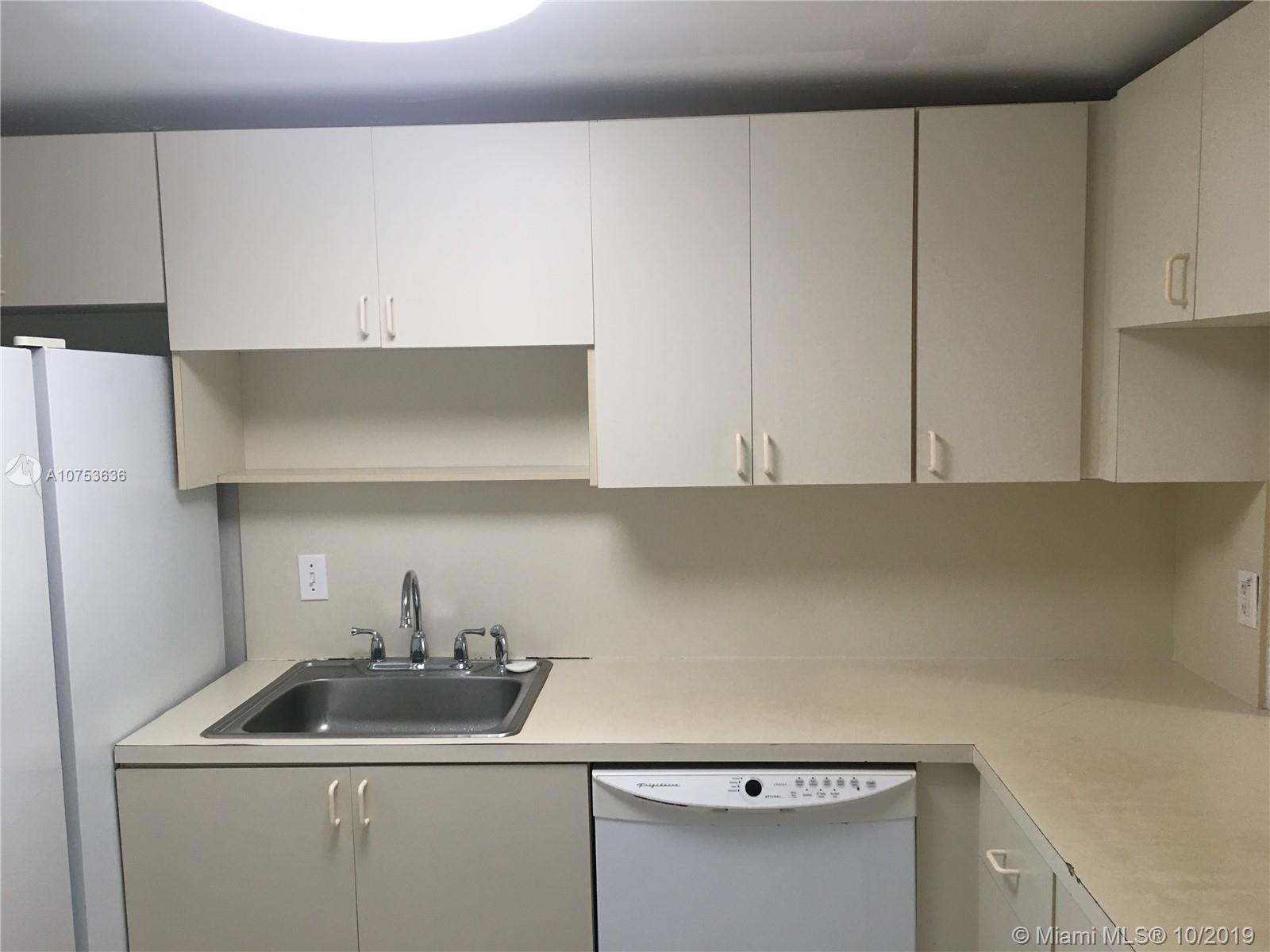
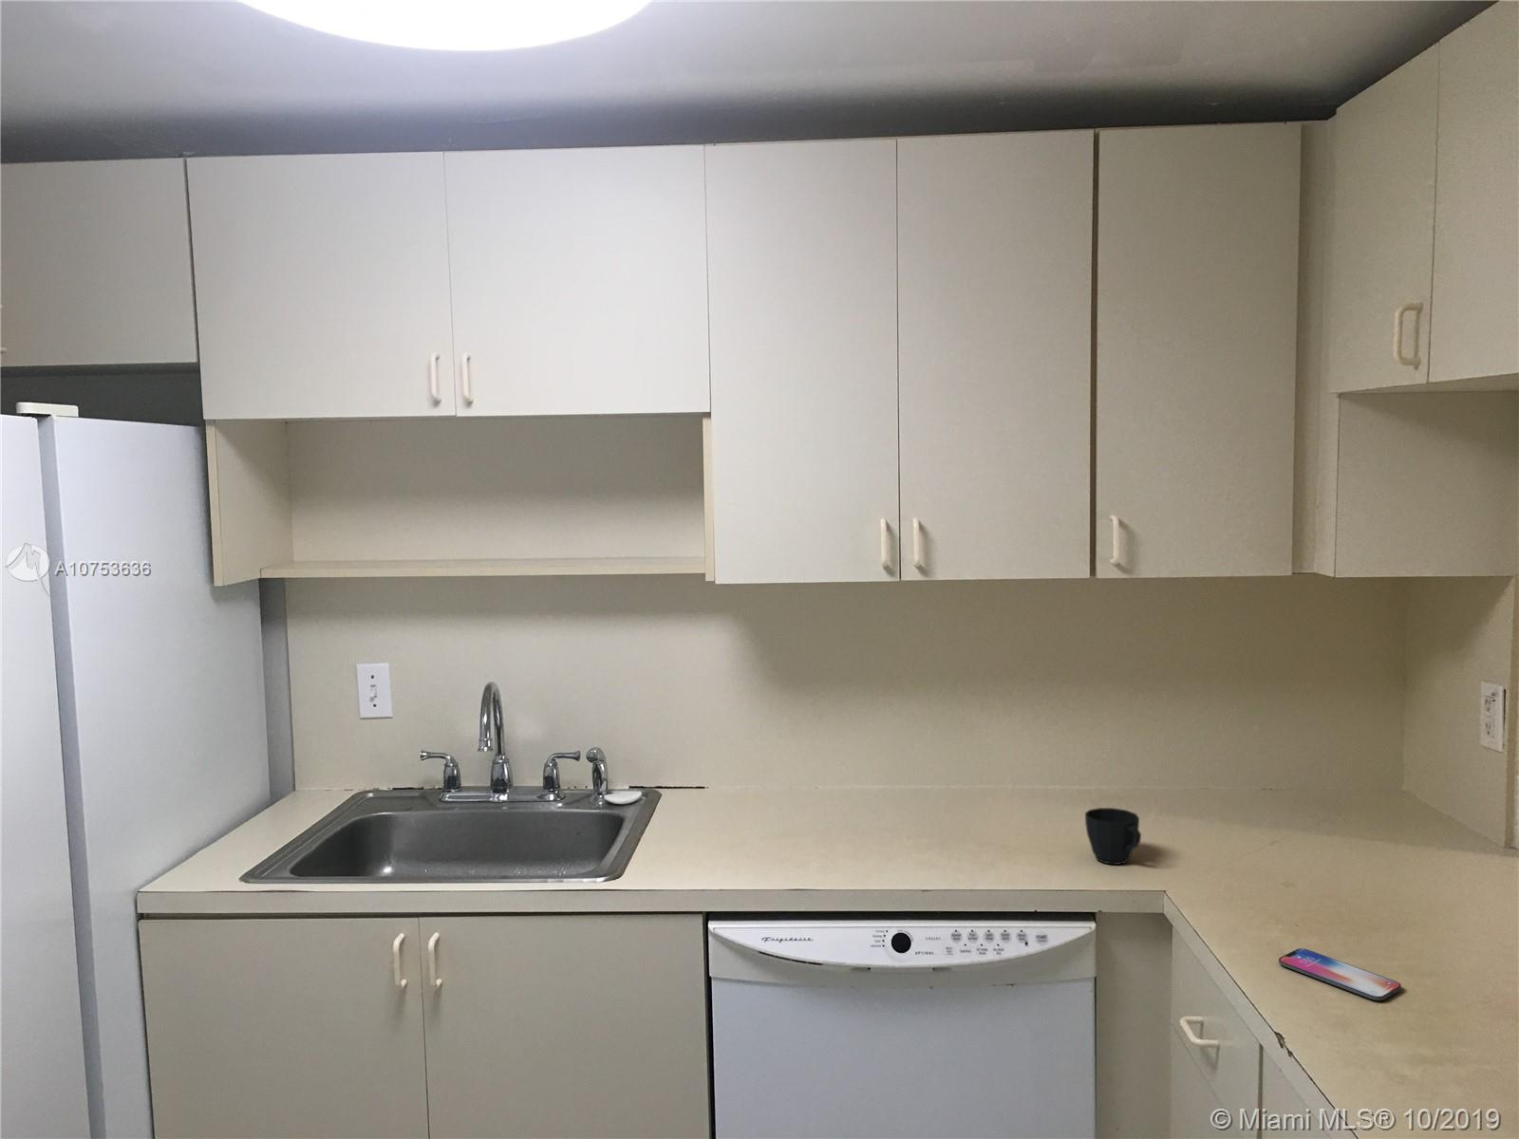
+ smartphone (1337, 973)
+ cup (1111, 839)
